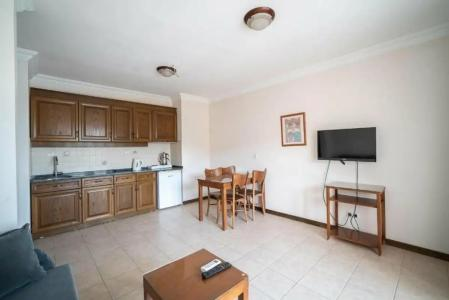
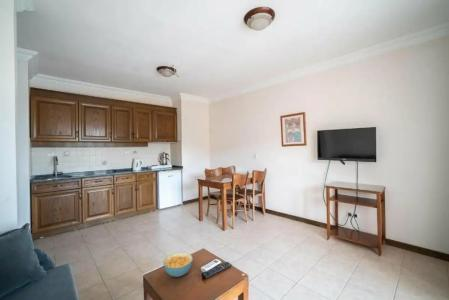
+ cereal bowl (178, 266)
